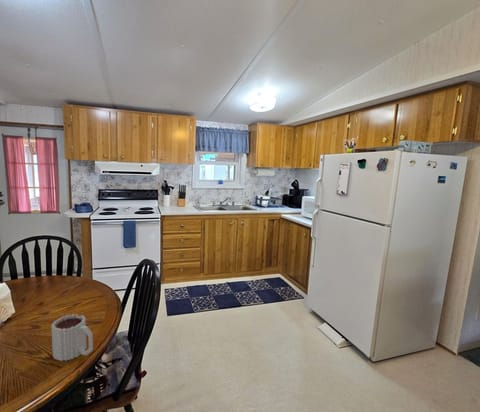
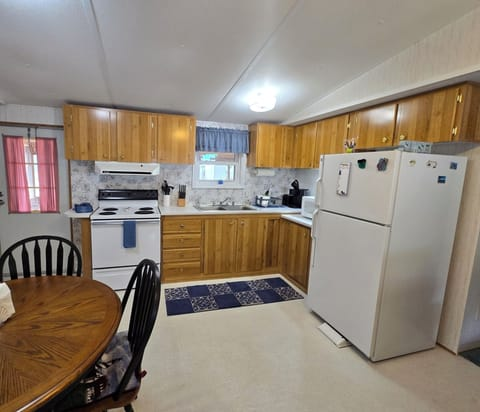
- mug (74, 337)
